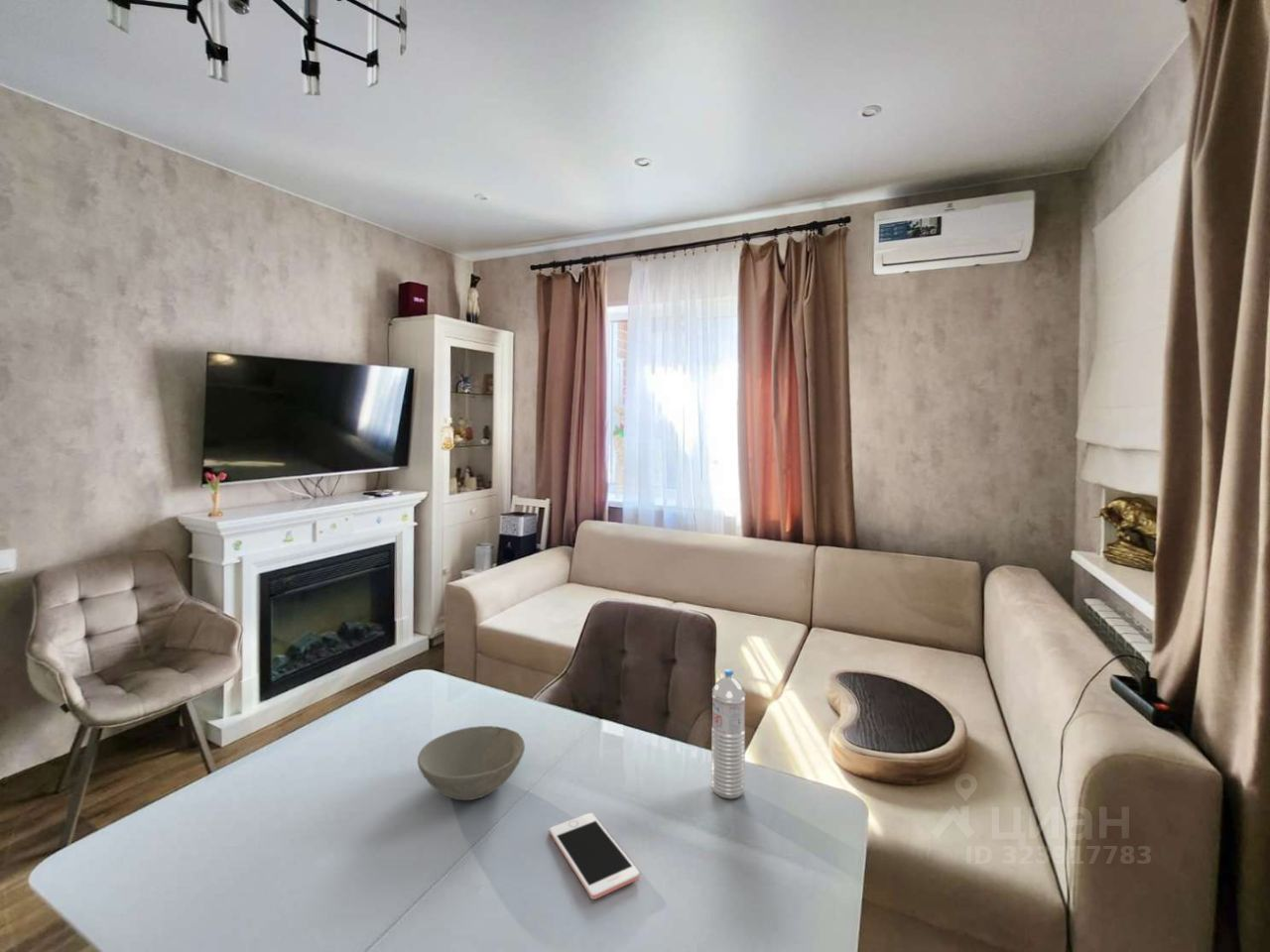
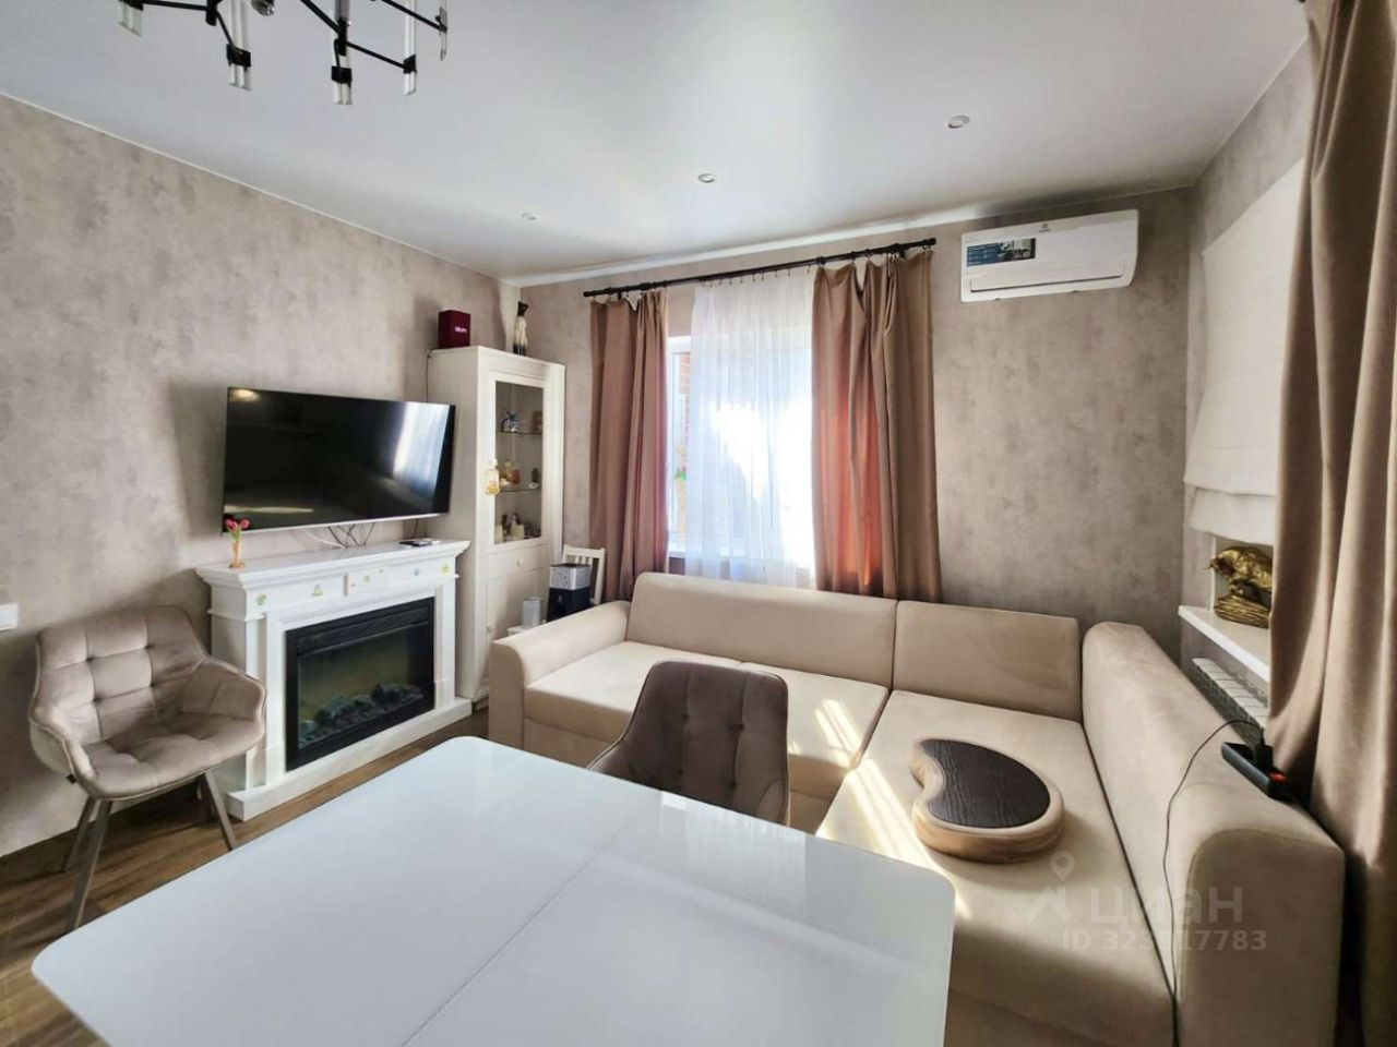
- water bottle (728, 730)
- cell phone (591, 851)
- bowl (472, 767)
